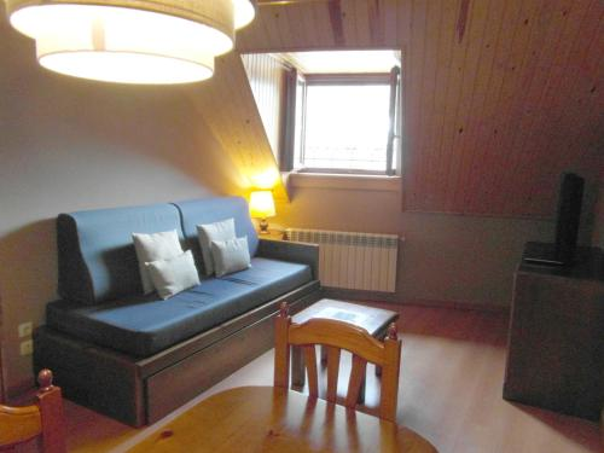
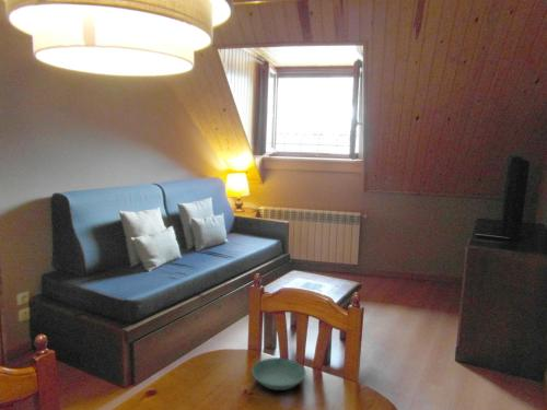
+ saucer (278, 375)
